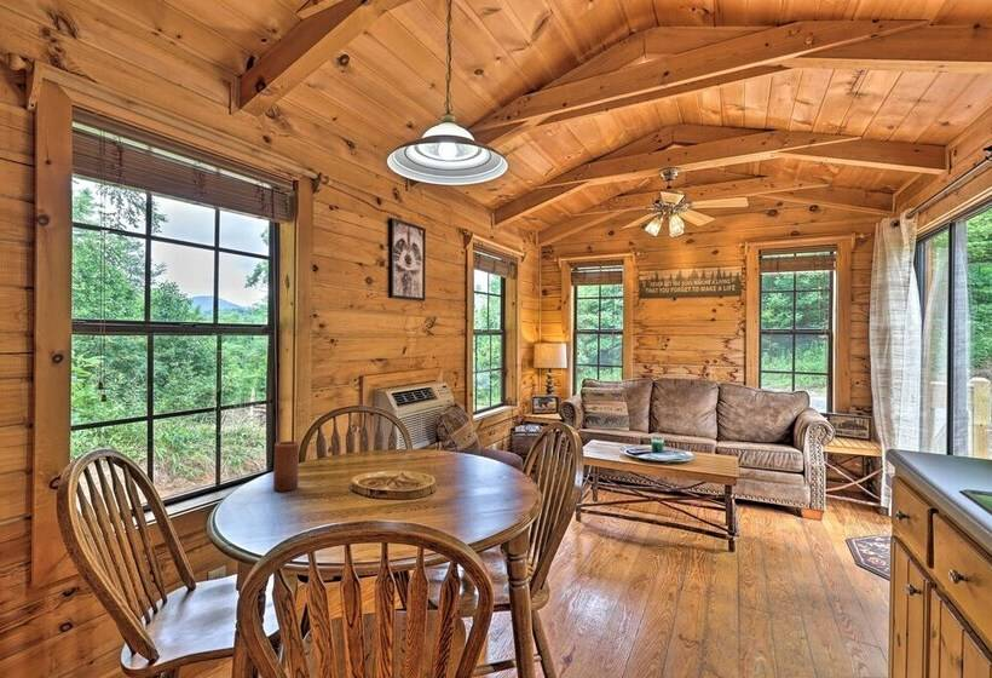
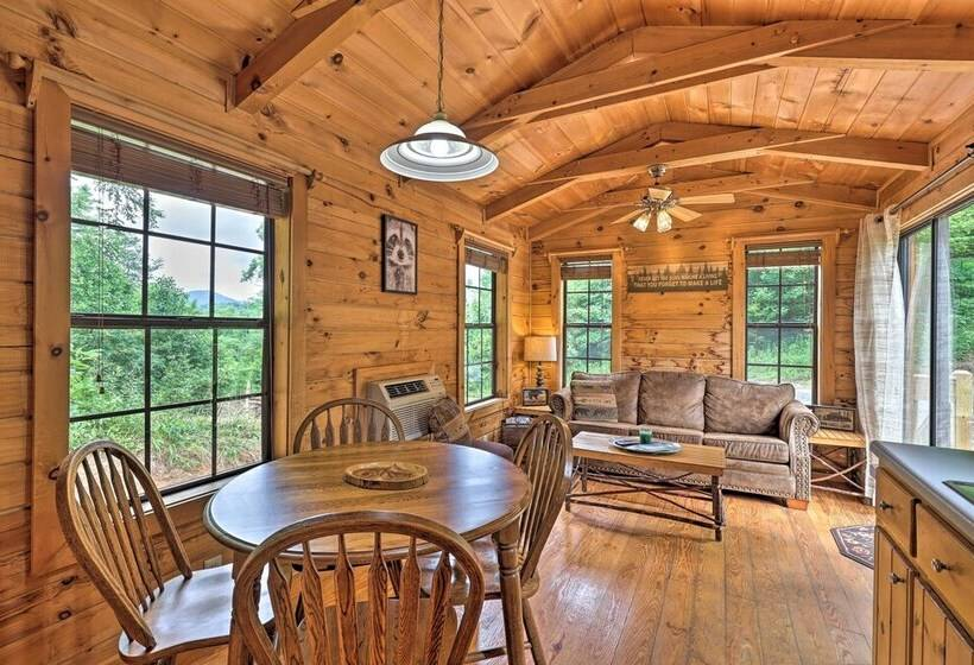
- candle (286, 465)
